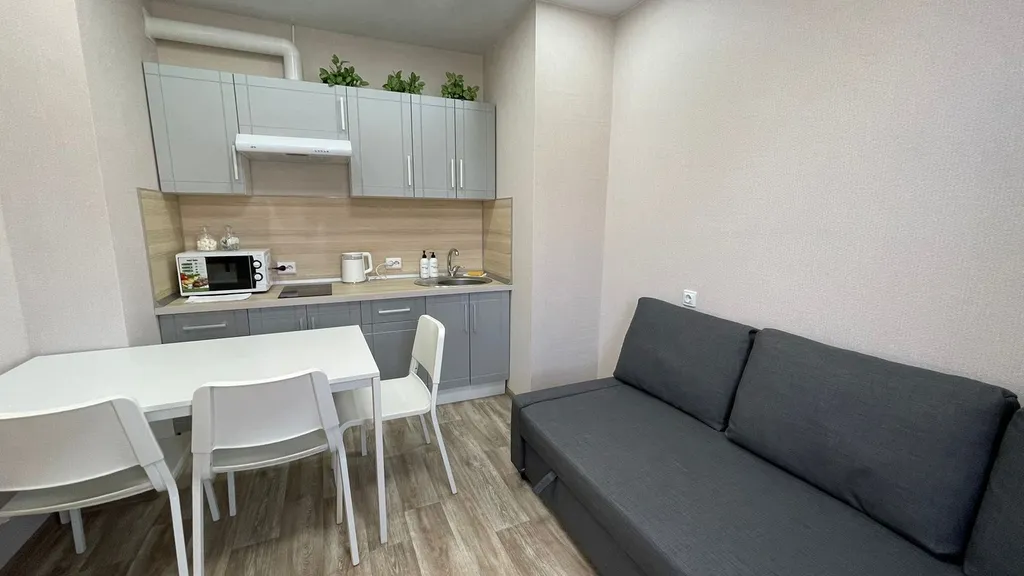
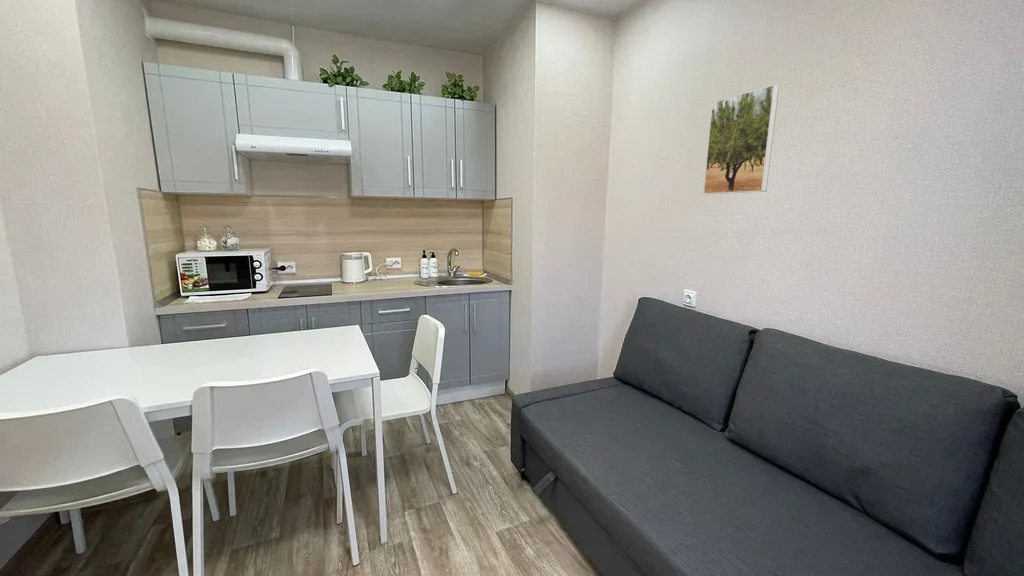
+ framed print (737, 144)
